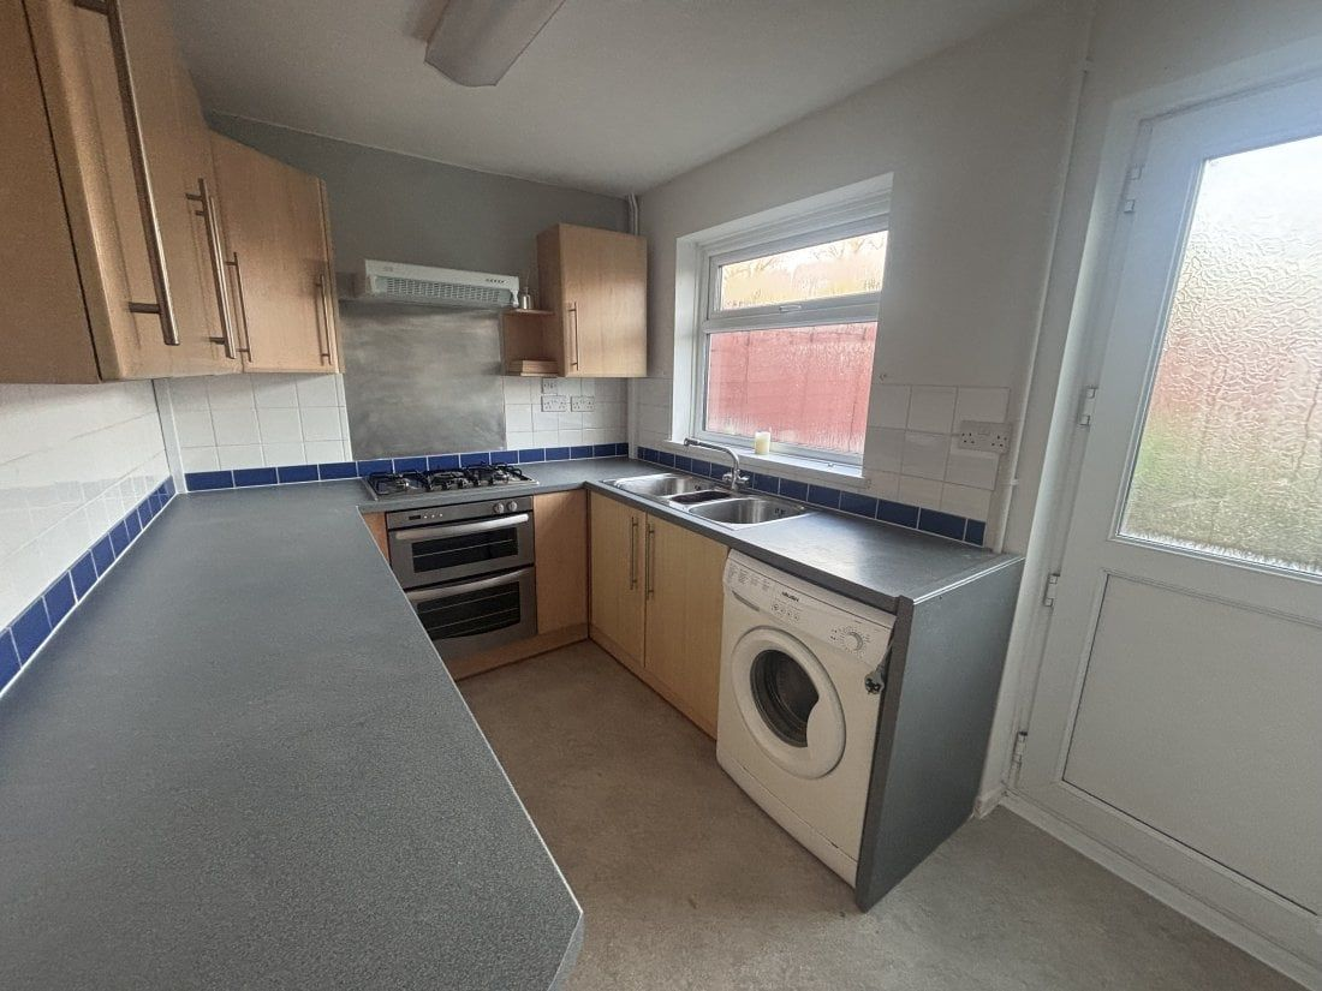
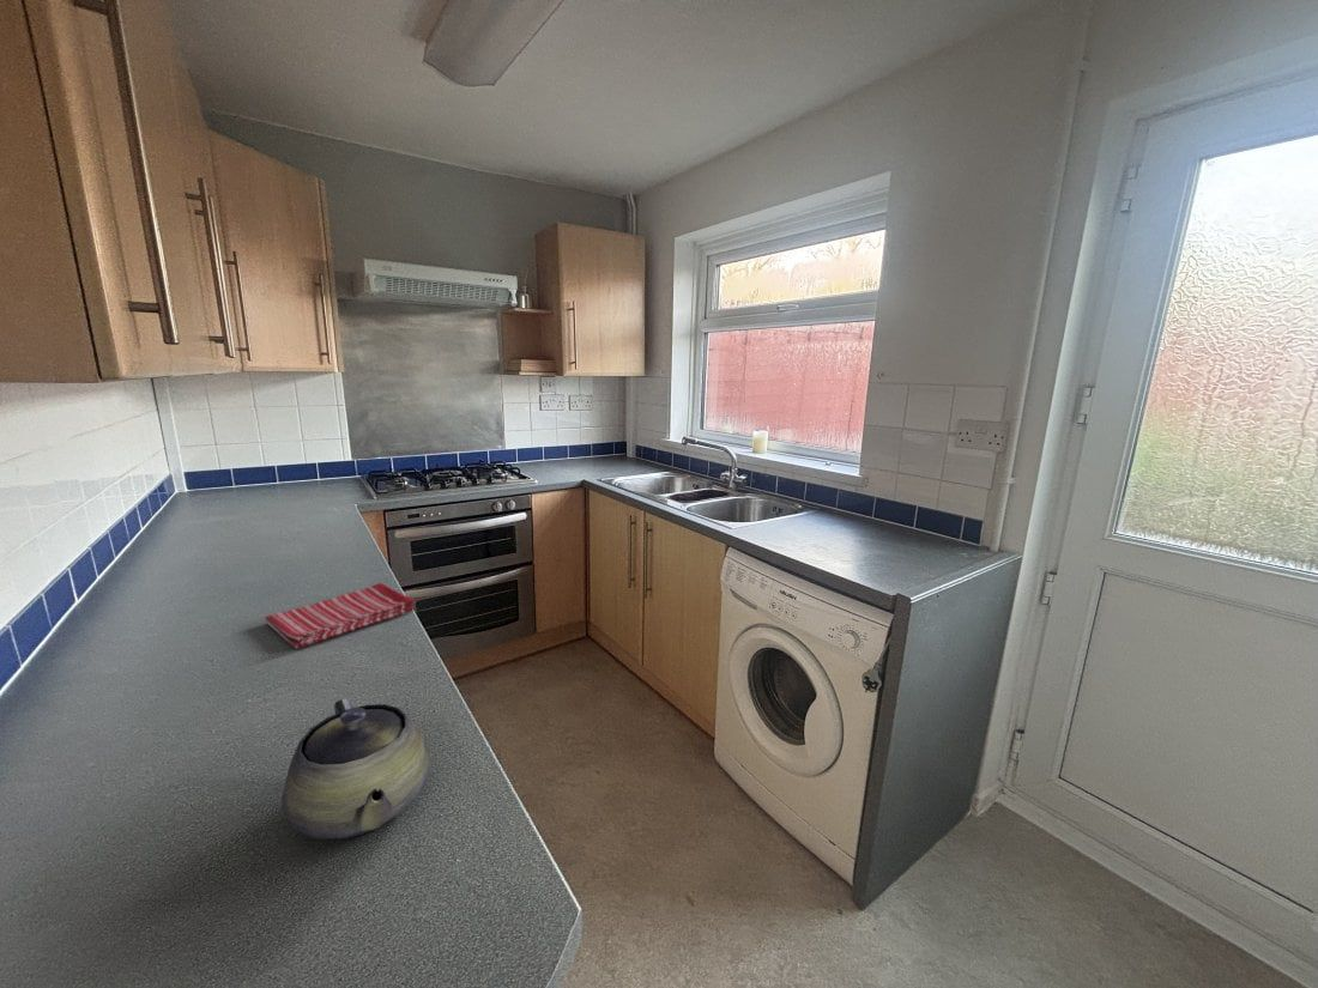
+ teapot (359, 762)
+ dish towel (343, 611)
